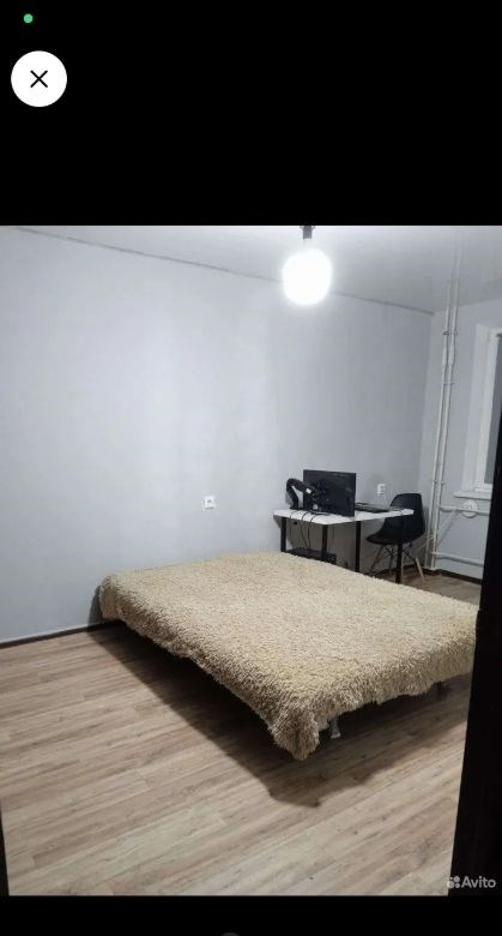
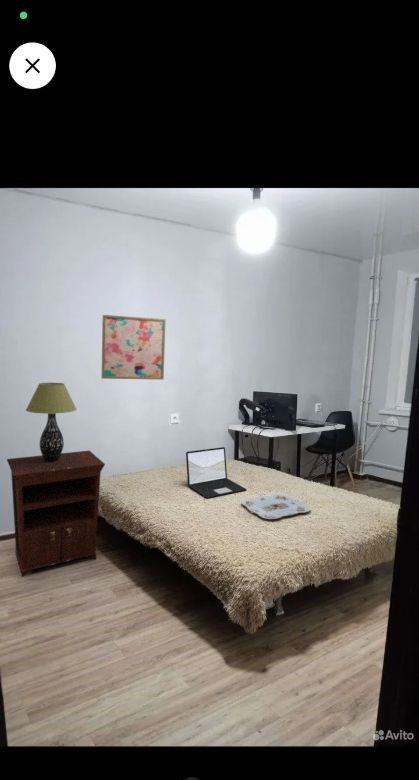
+ table lamp (51, 422)
+ wall art (134, 348)
+ laptop (216, 470)
+ nightstand (55, 510)
+ serving tray (275, 506)
